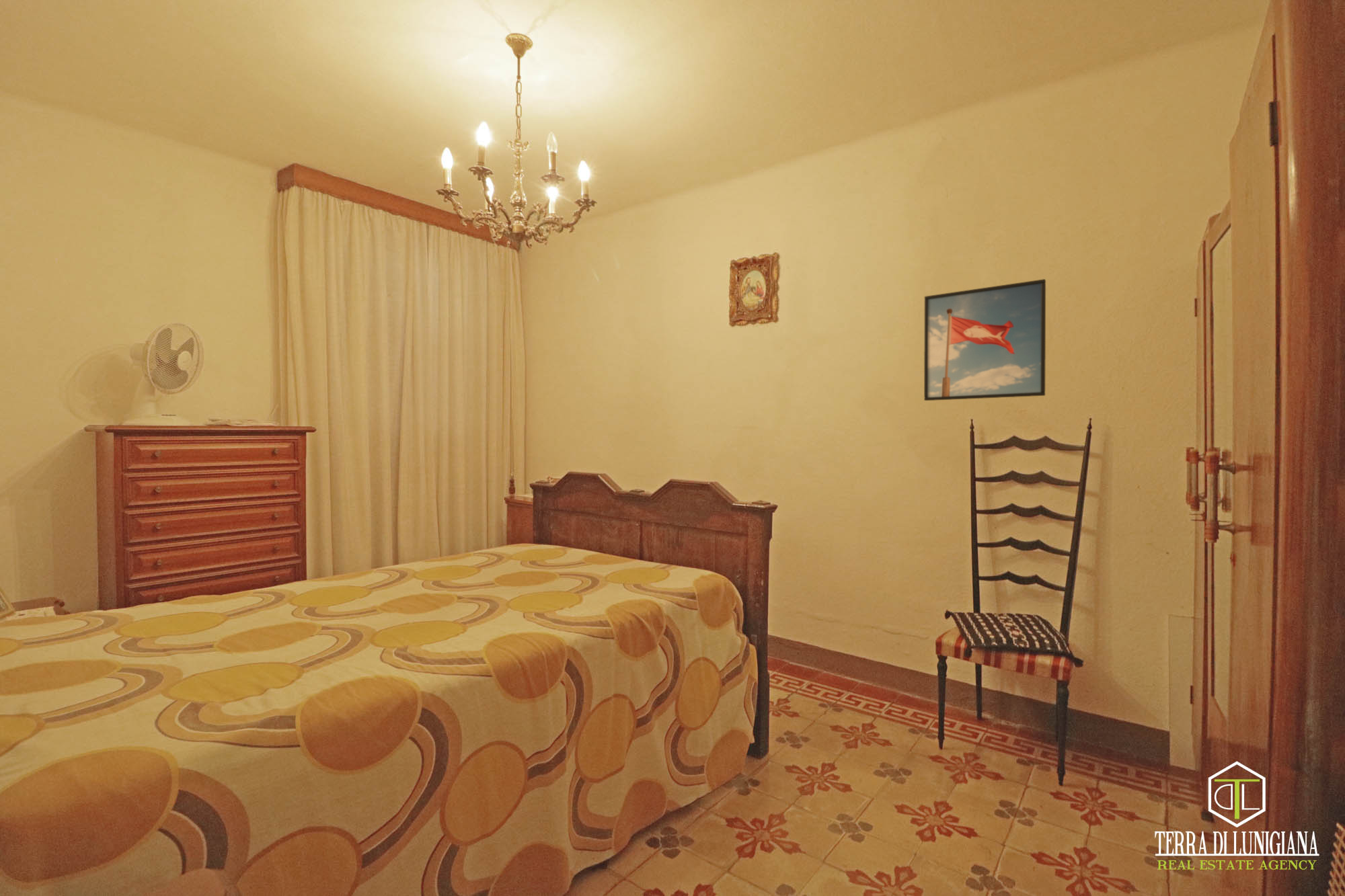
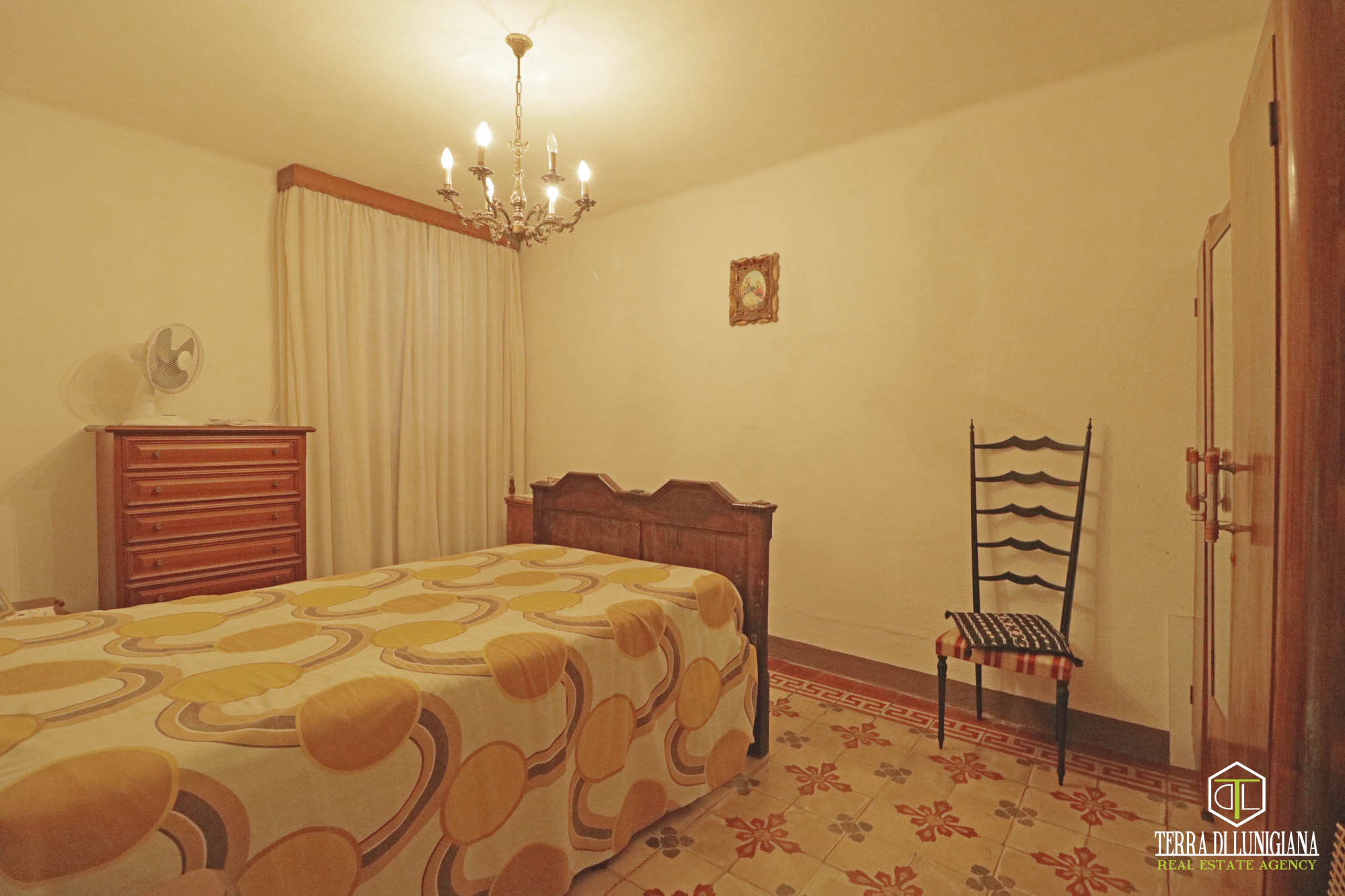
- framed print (981, 343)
